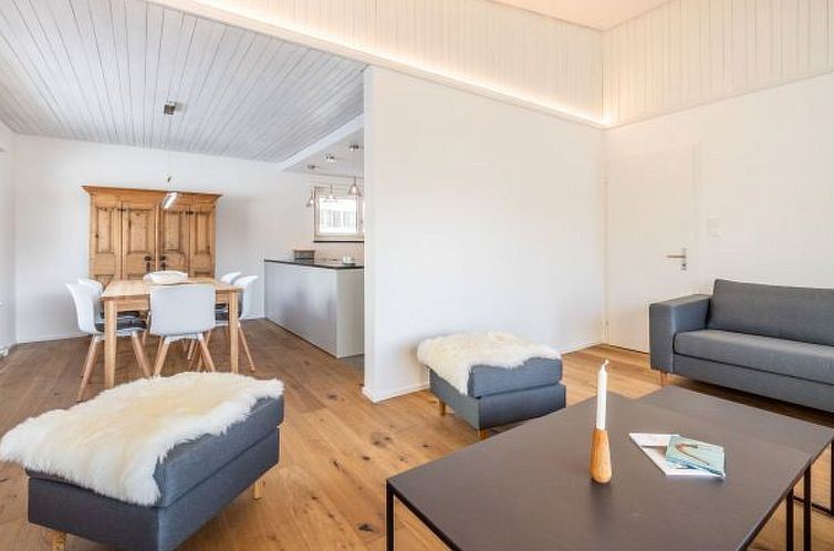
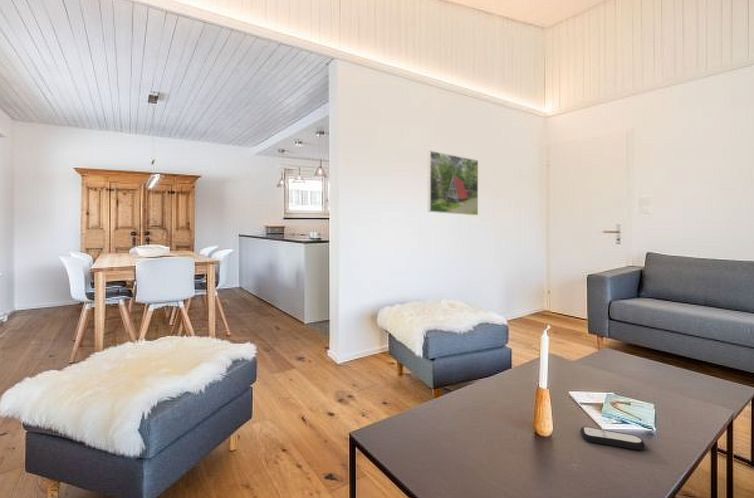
+ remote control (611, 437)
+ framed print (454, 184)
